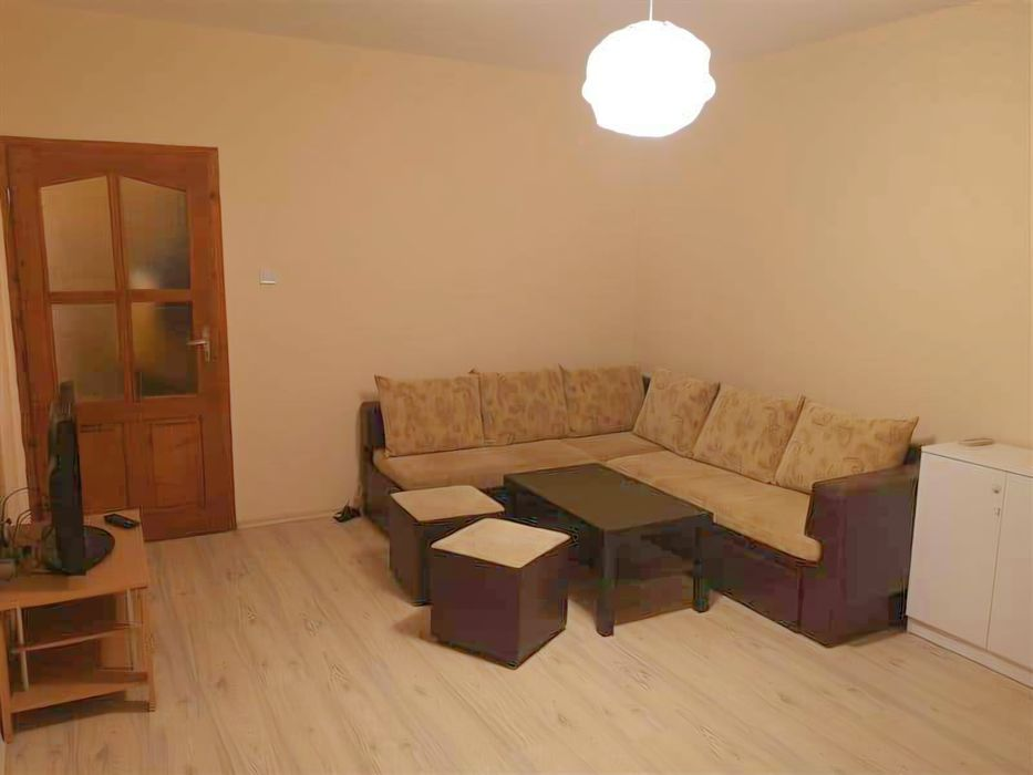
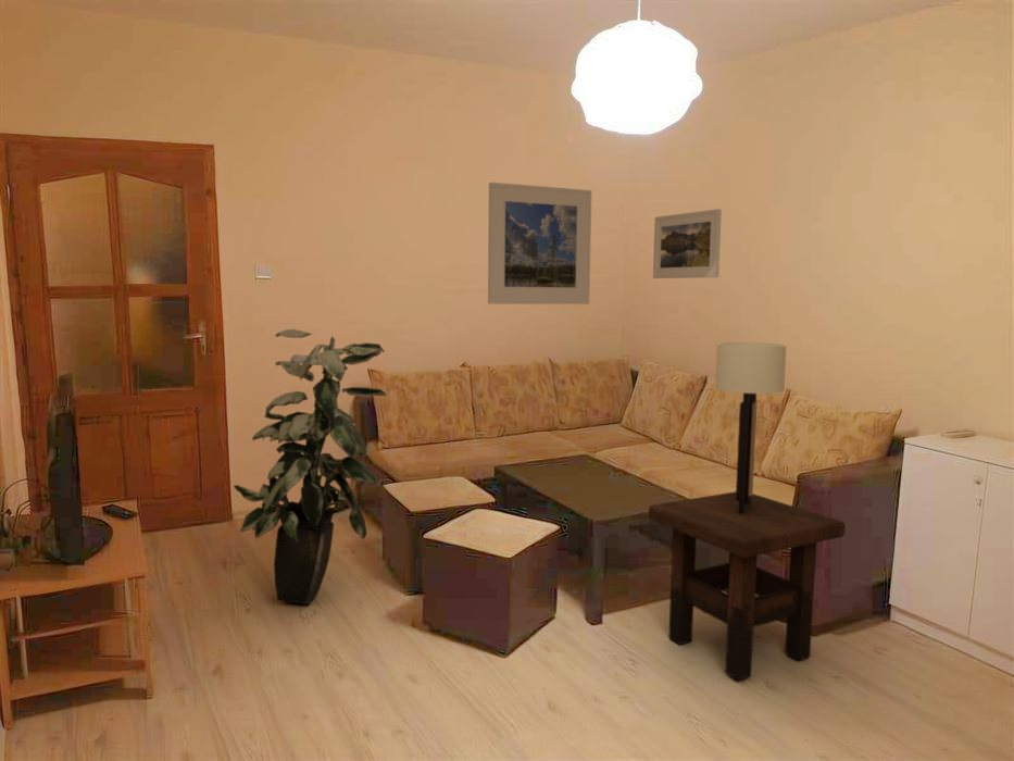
+ indoor plant (311, 465)
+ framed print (540, 246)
+ side table (740, 581)
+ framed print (685, 246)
+ wall sconce (747, 426)
